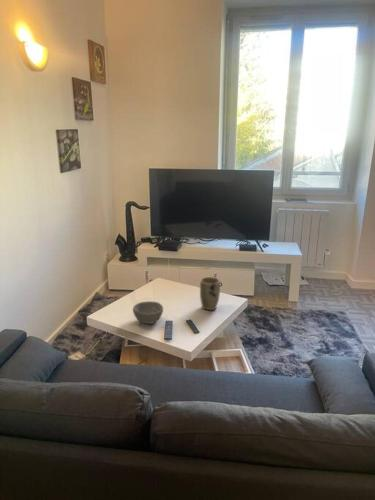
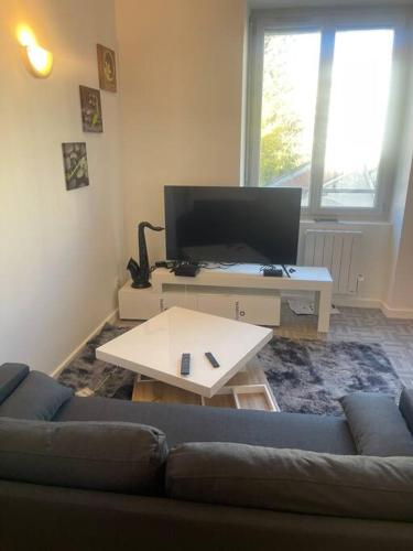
- bowl (148, 313)
- plant pot (209, 294)
